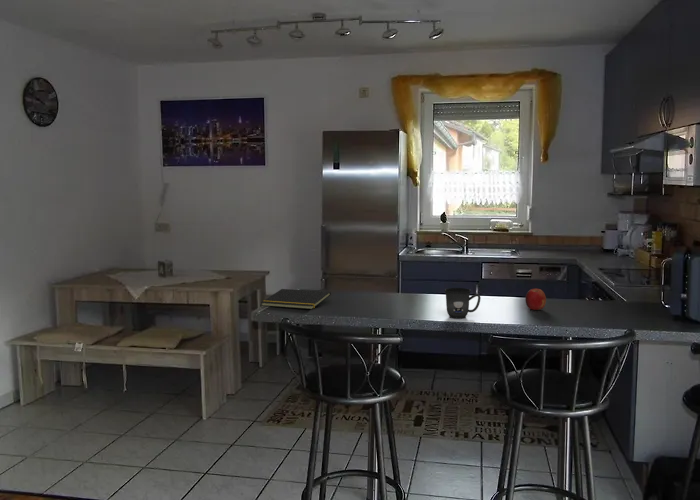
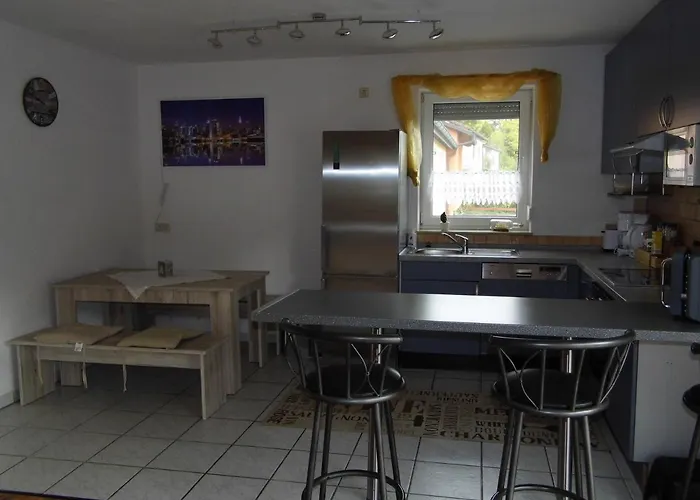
- mug (462, 303)
- notepad (296, 298)
- fruit (535, 299)
